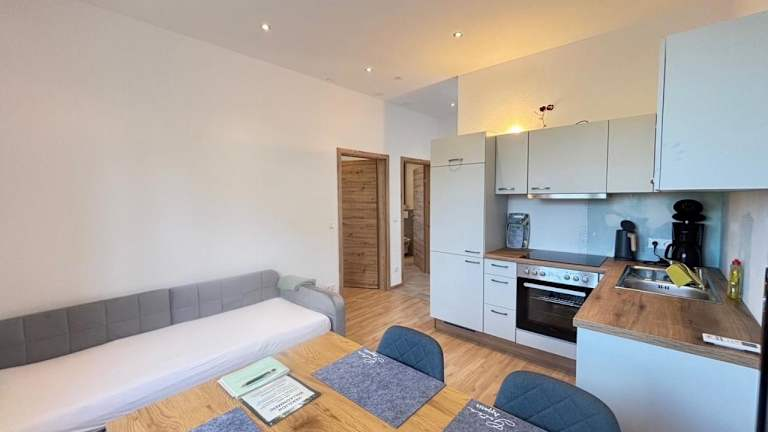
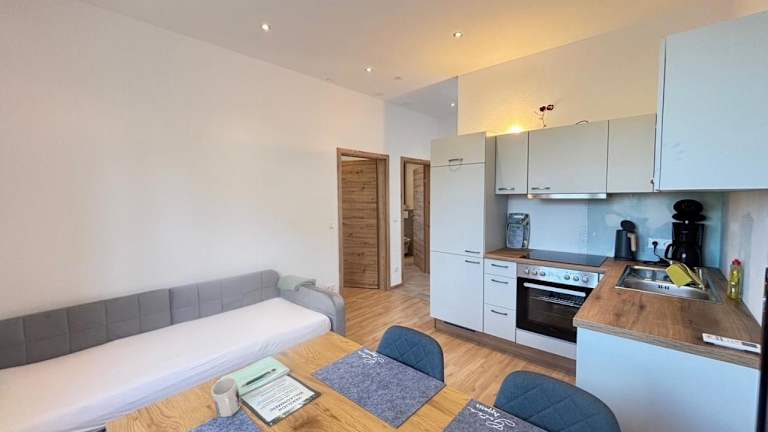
+ mug (228, 397)
